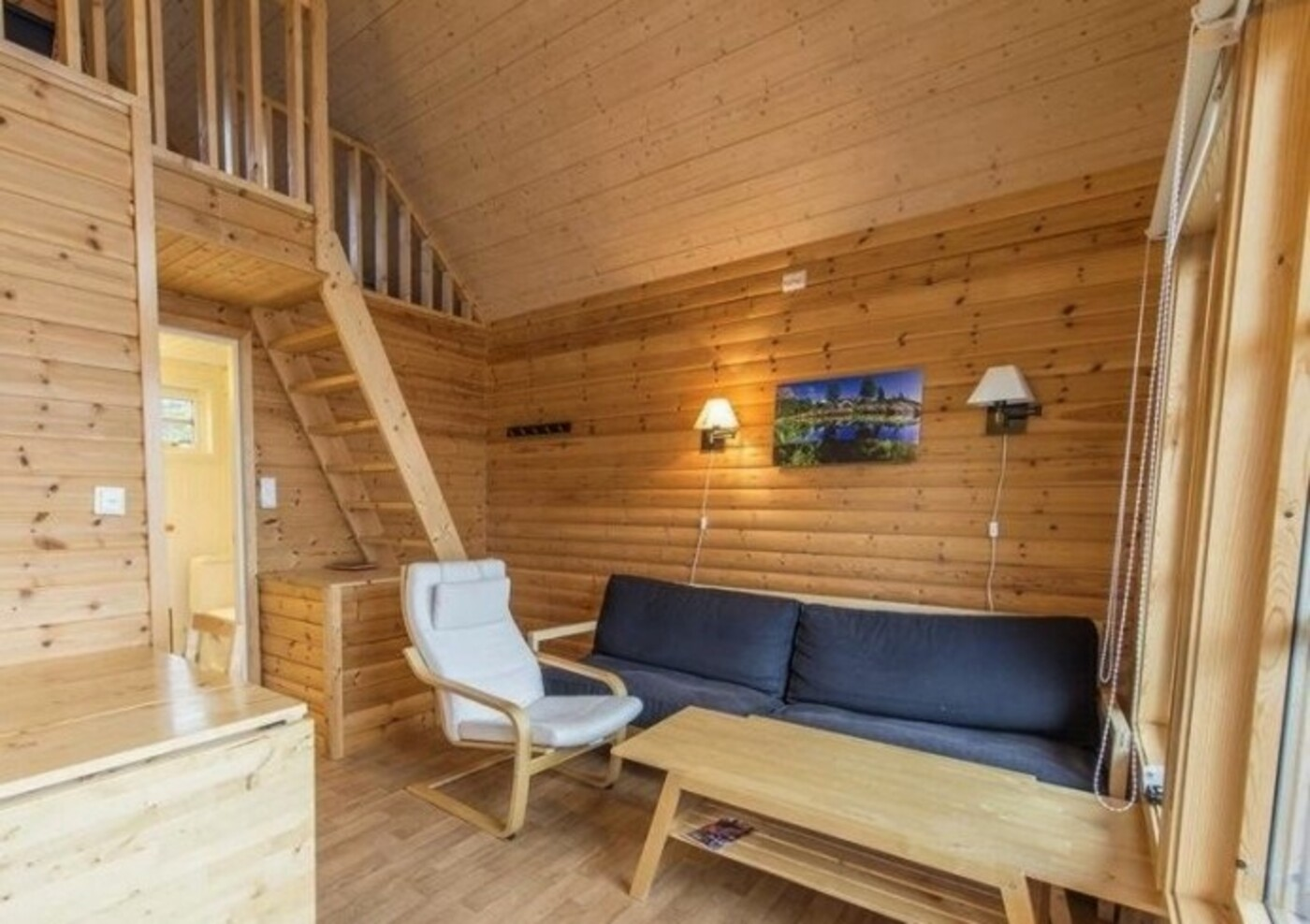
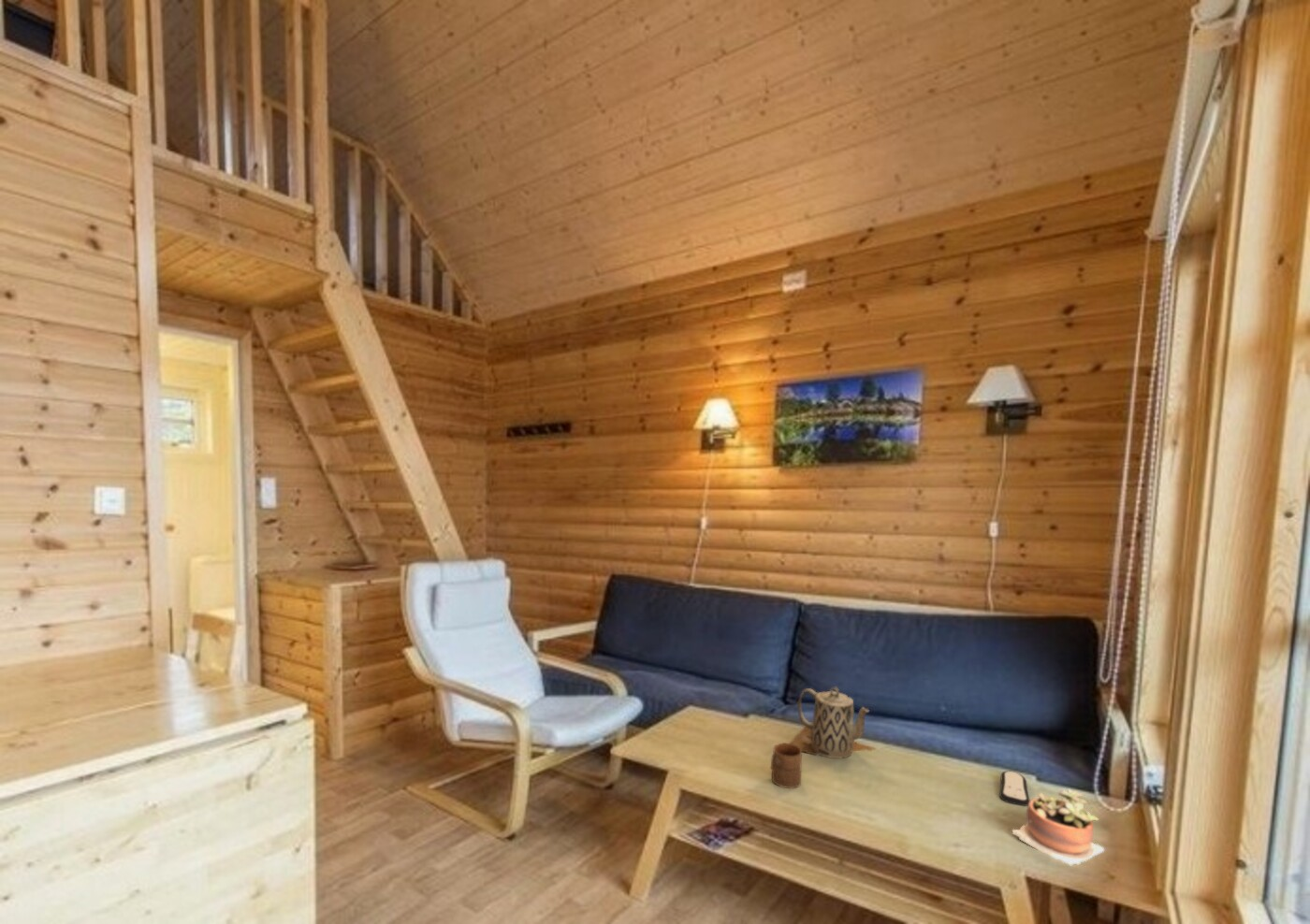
+ teapot (833, 716)
+ cup (786, 765)
+ succulent plant (1059, 817)
+ remote control (1013, 787)
